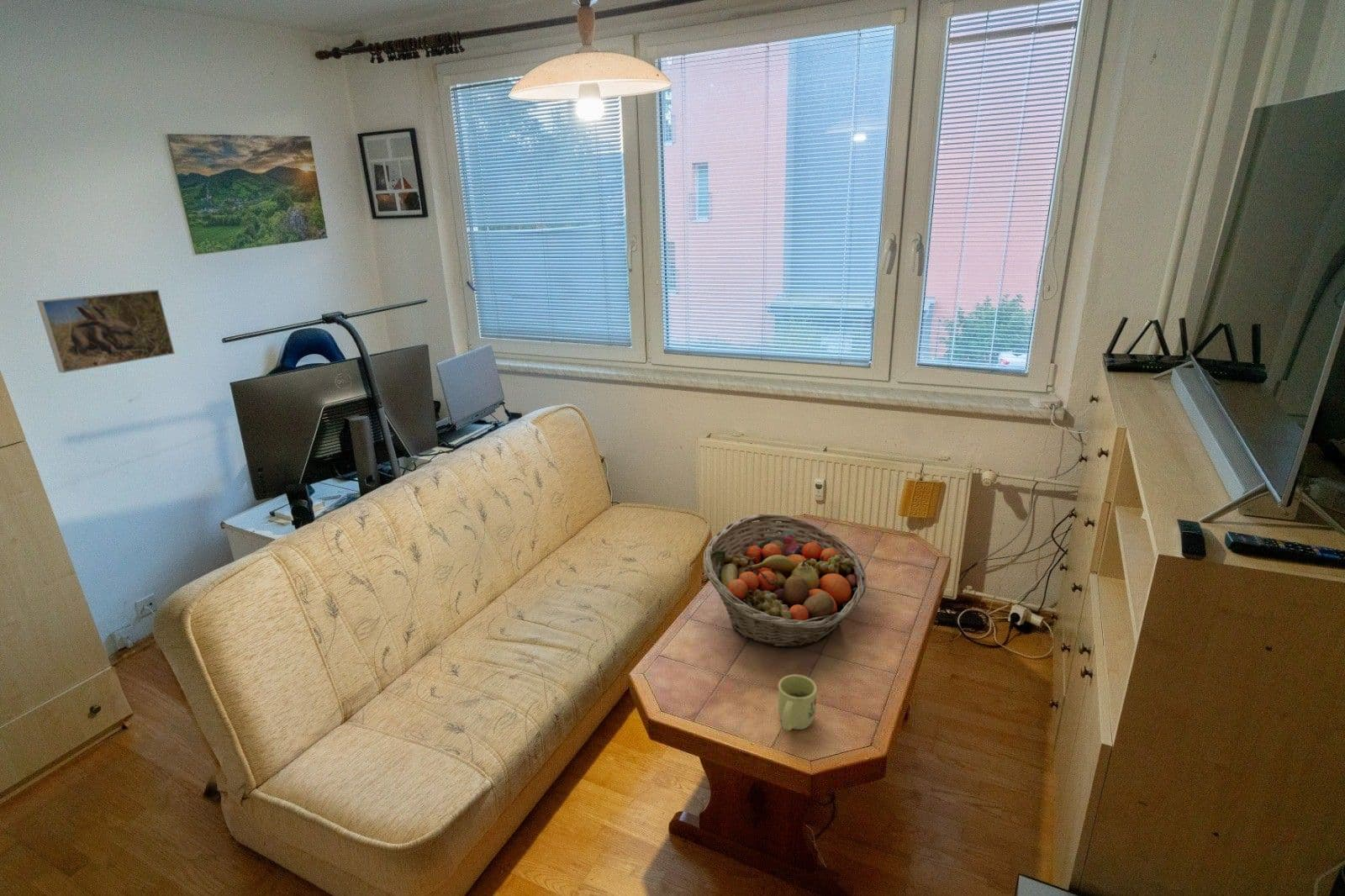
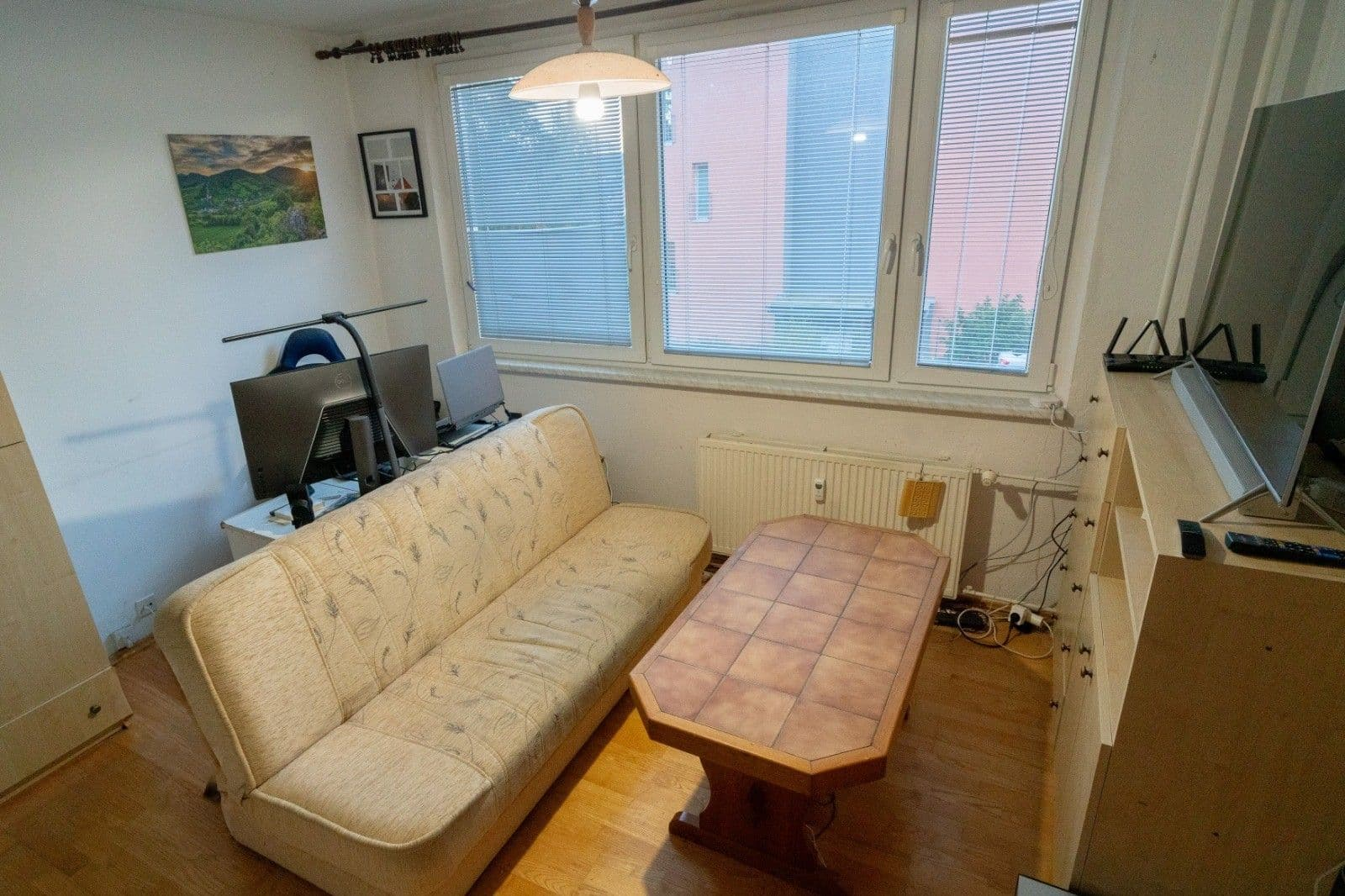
- fruit basket (784, 577)
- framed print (111, 329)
- mug (795, 709)
